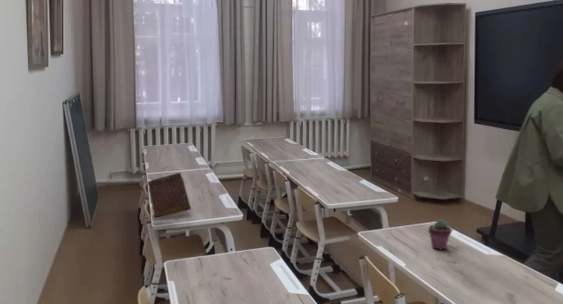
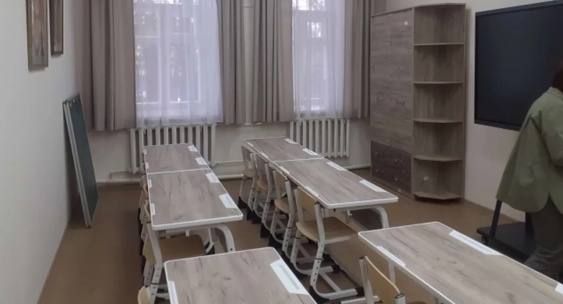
- diary (169, 194)
- potted succulent (439, 233)
